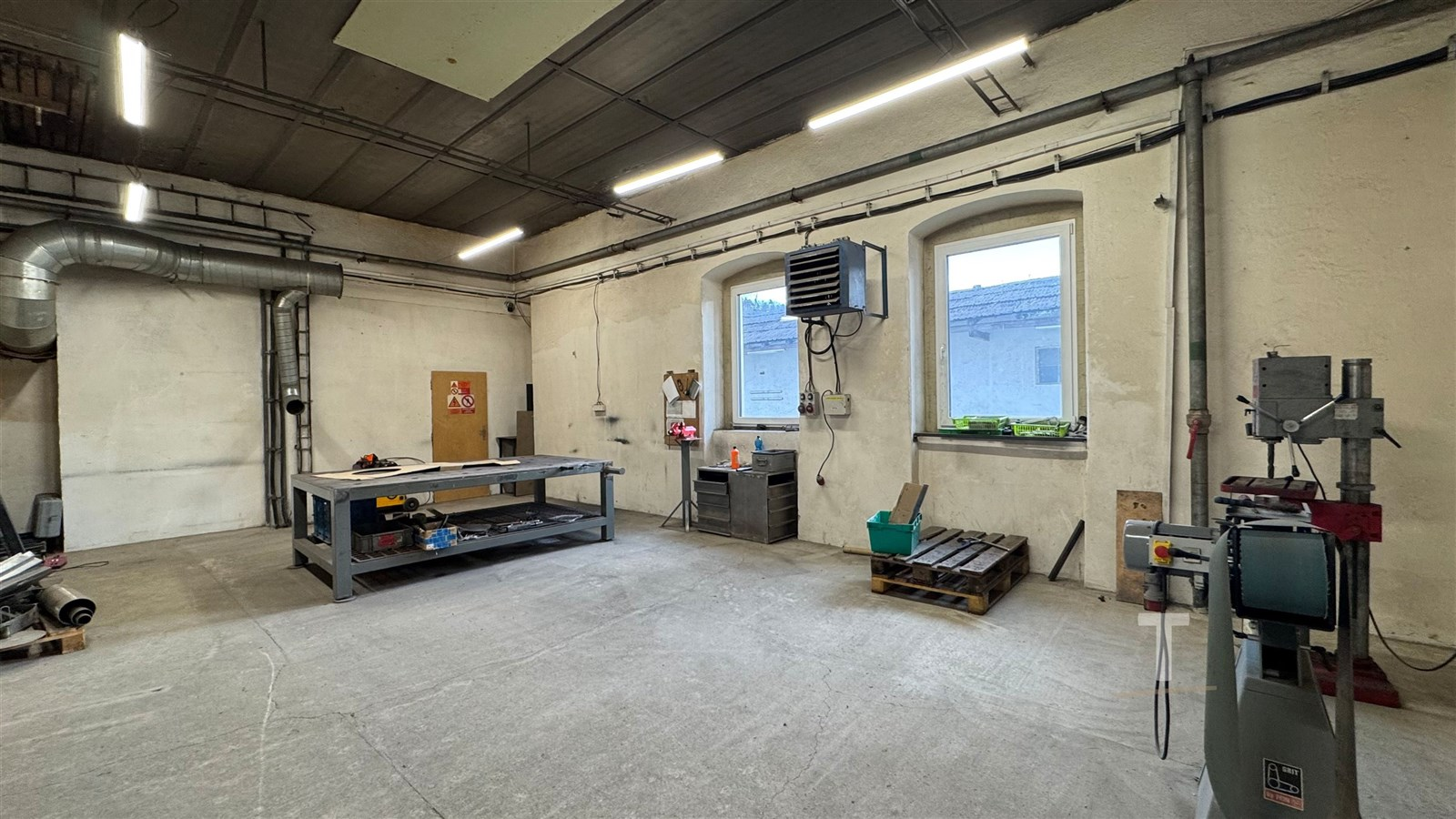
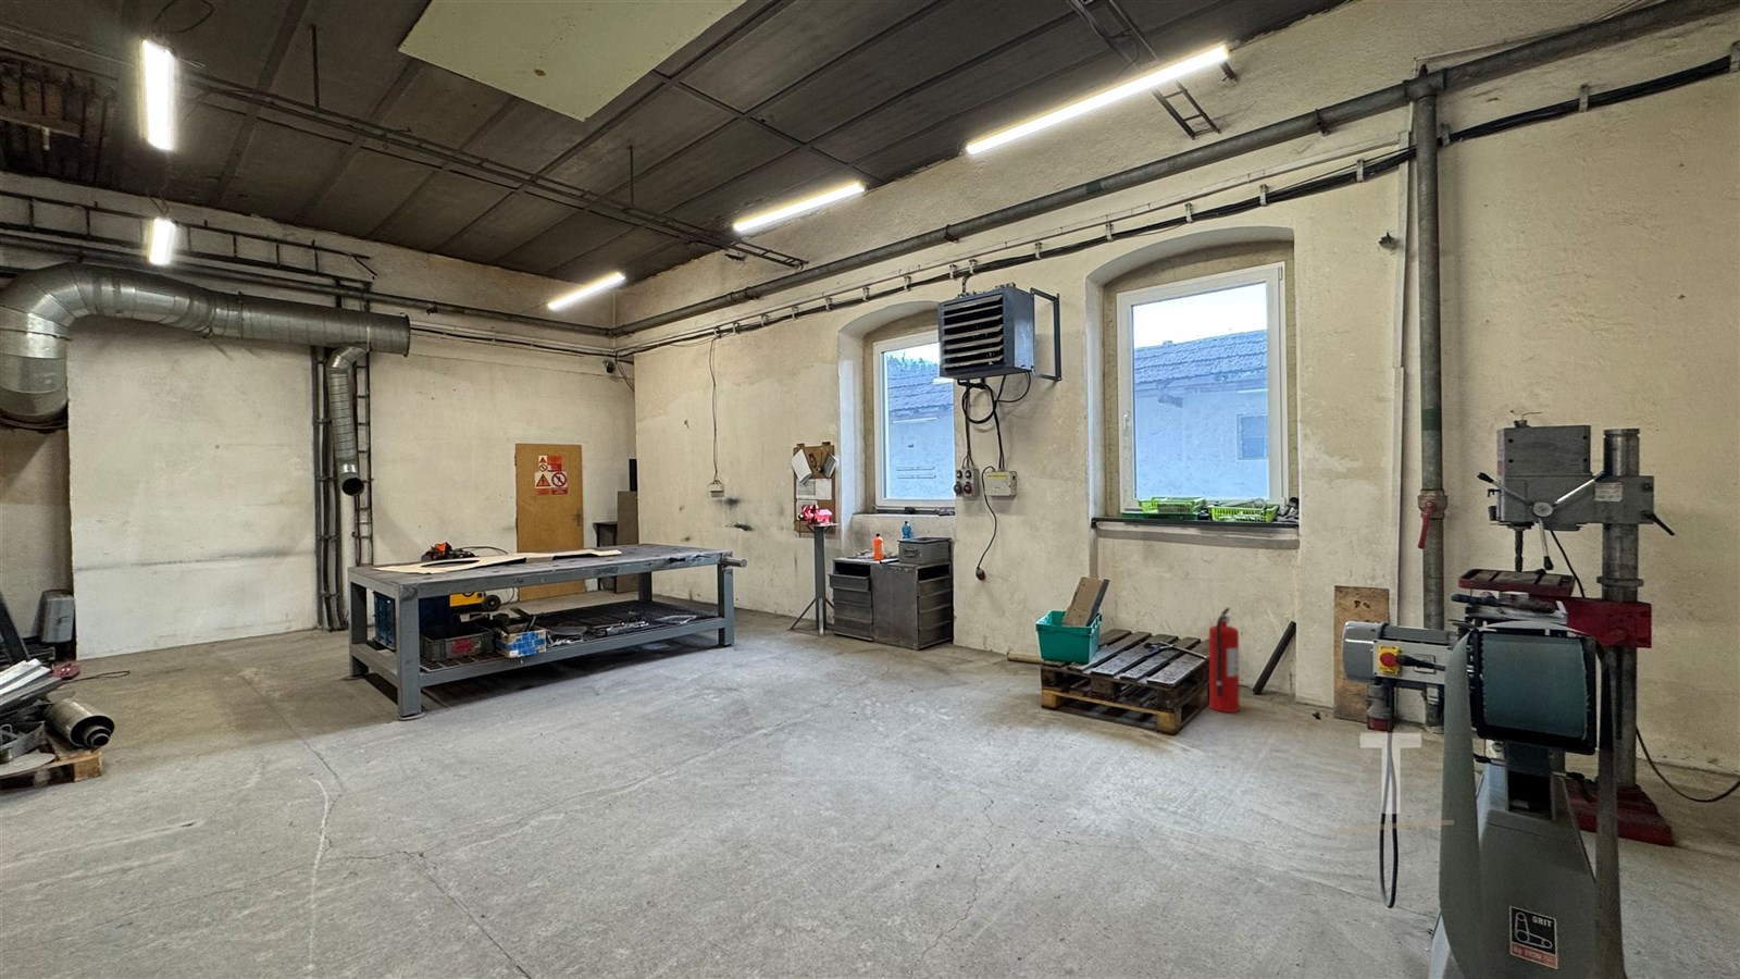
+ fire extinguisher (1224, 659)
